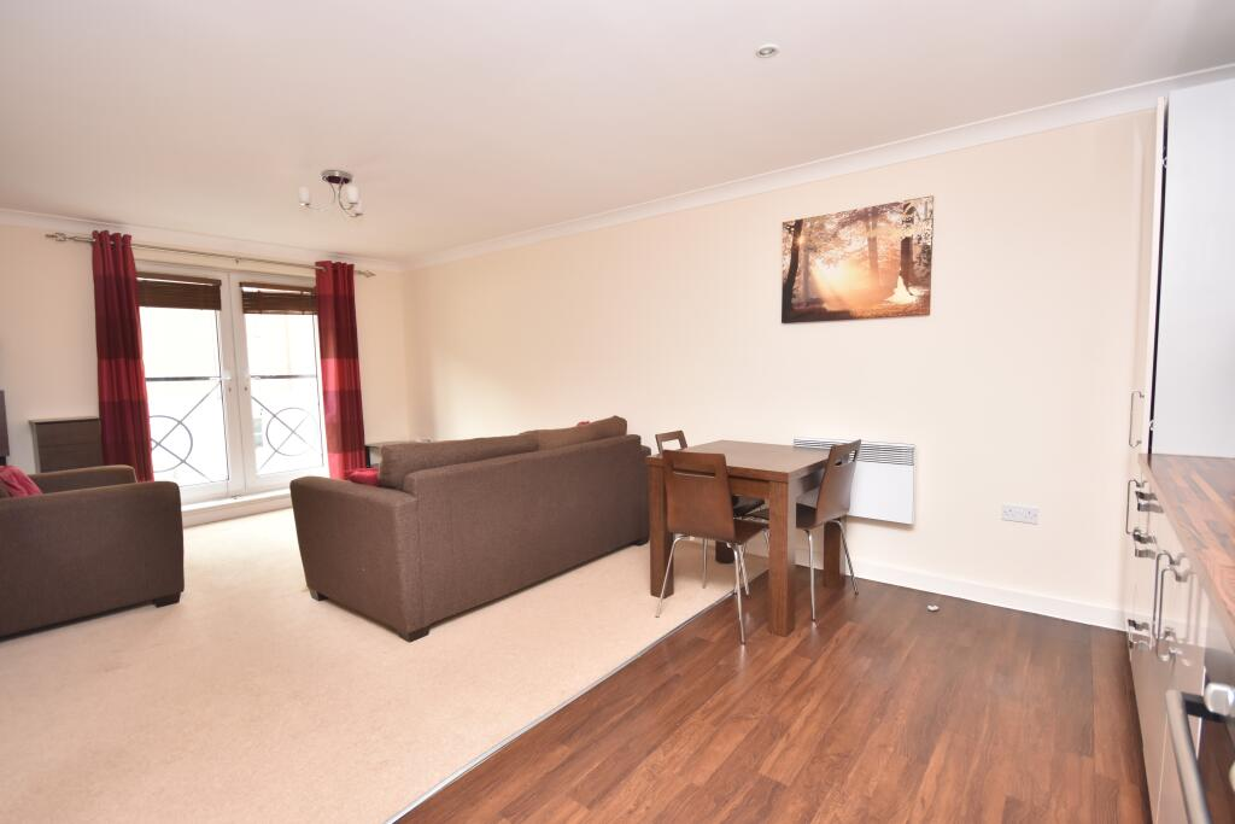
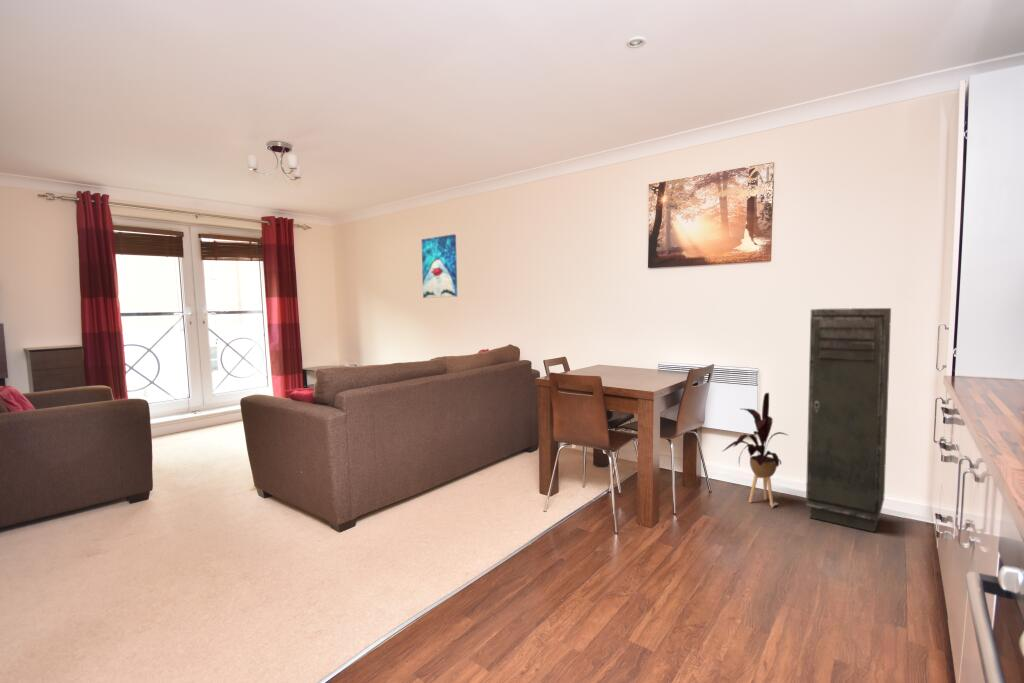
+ house plant (756, 446)
+ storage cabinet (848, 413)
+ wall art (438, 267)
